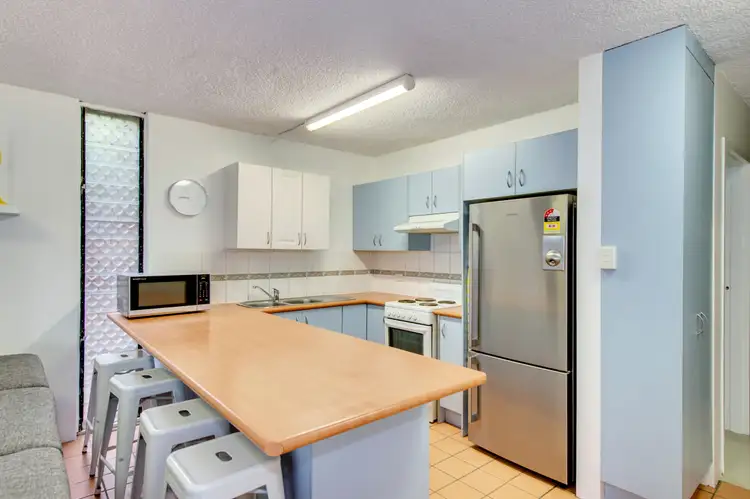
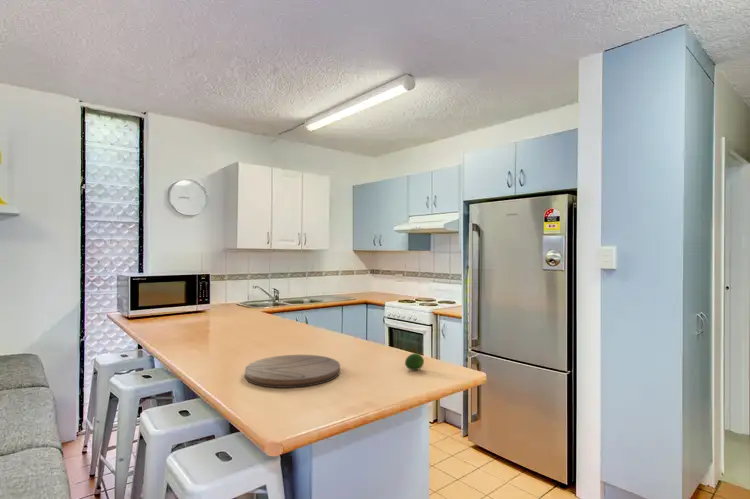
+ fruit (414, 361)
+ cutting board (293, 369)
